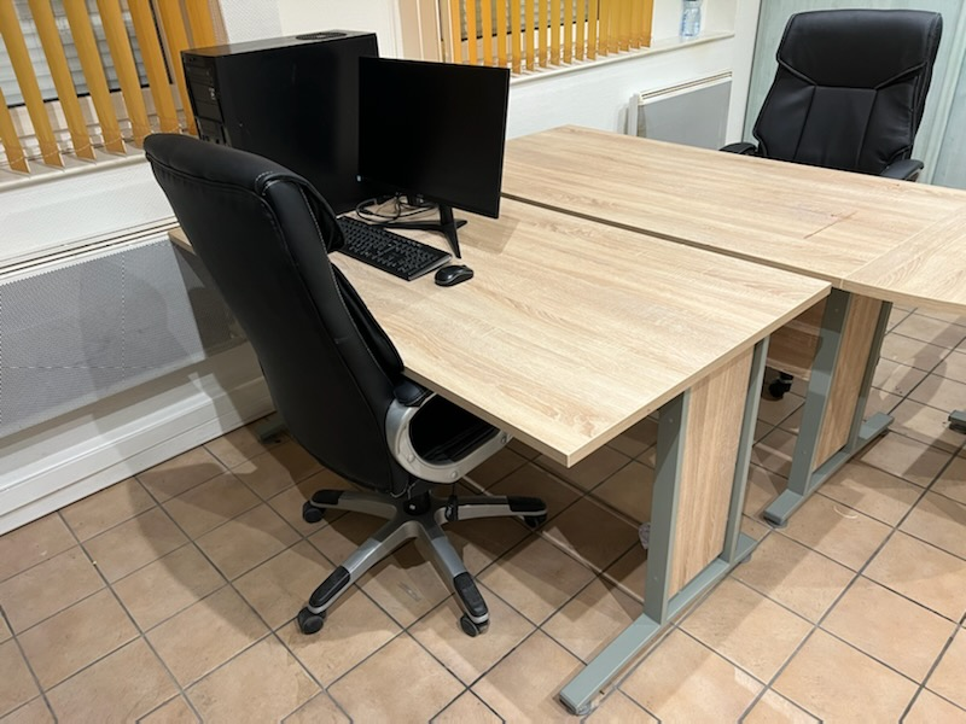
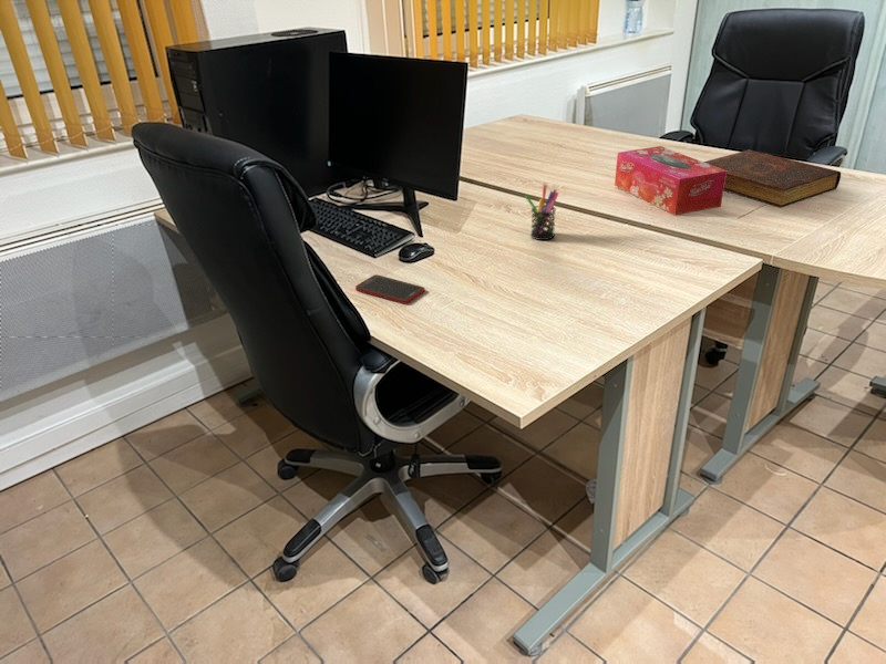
+ cell phone (390, 289)
+ tissue box (667, 178)
+ pen holder (540, 211)
+ book (764, 176)
